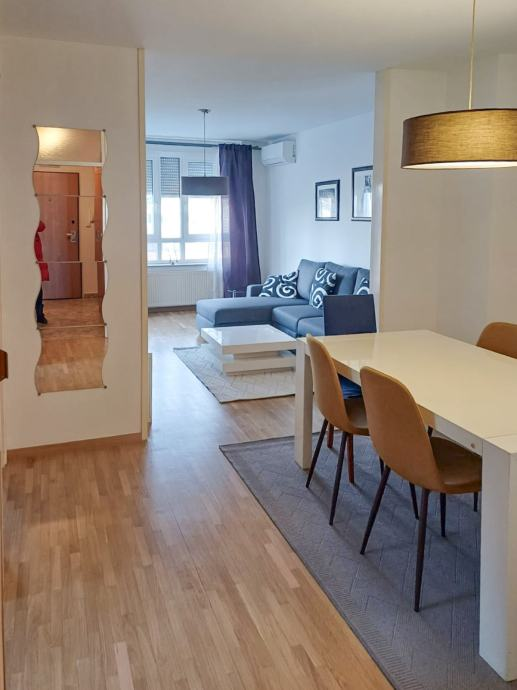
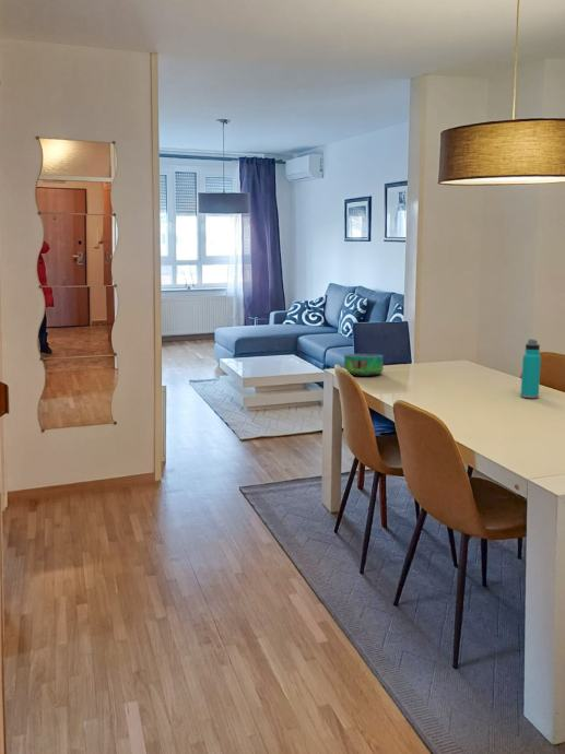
+ decorative bowl (363, 364)
+ water bottle (531, 368)
